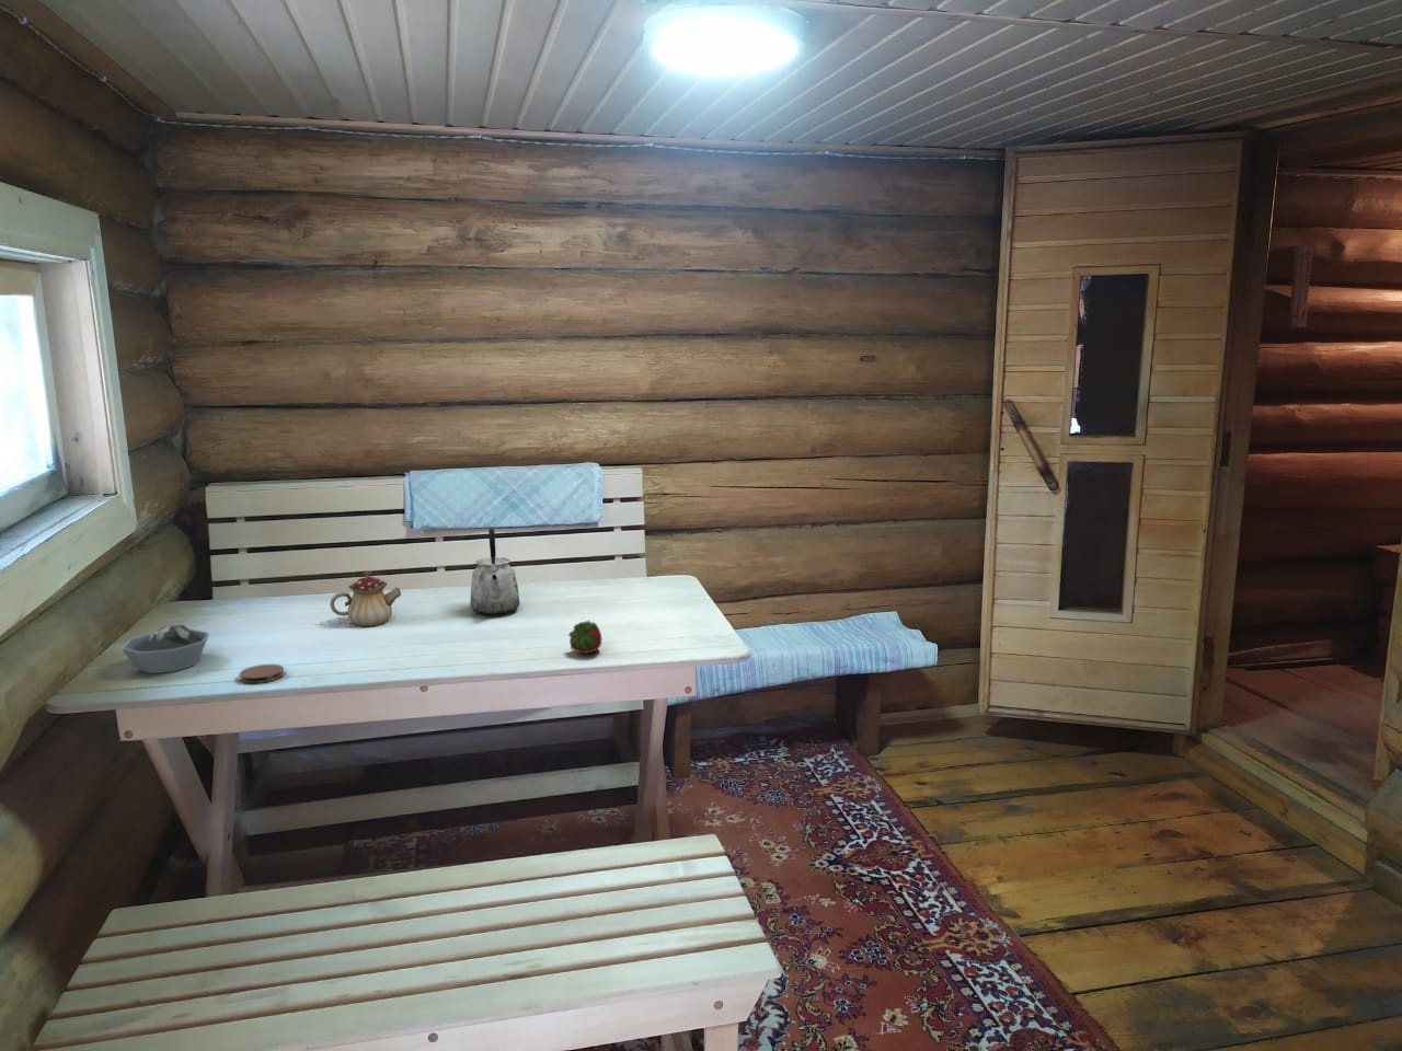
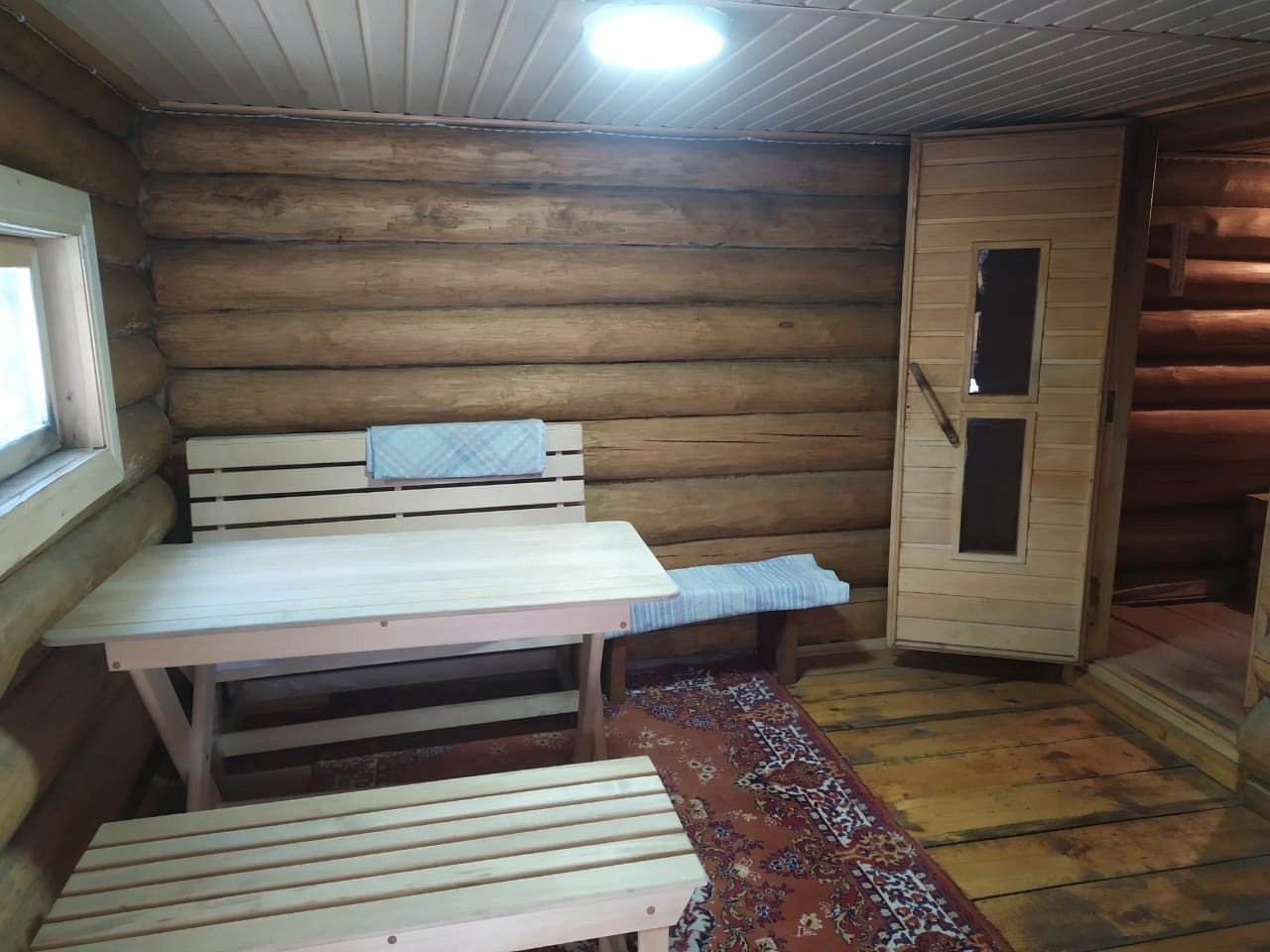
- kettle (492, 573)
- teapot (364, 595)
- fruit (586, 637)
- coaster (262, 673)
- bowl (167, 645)
